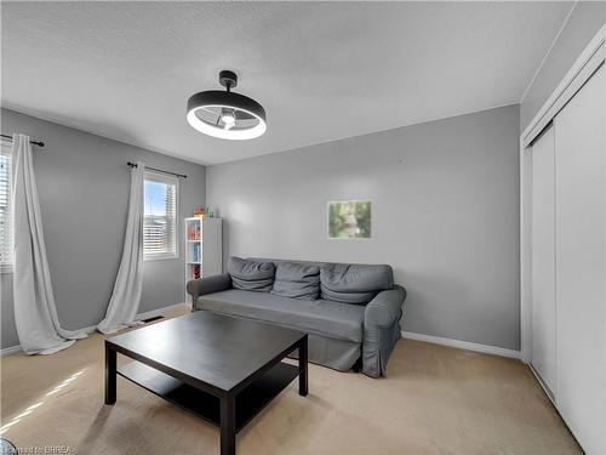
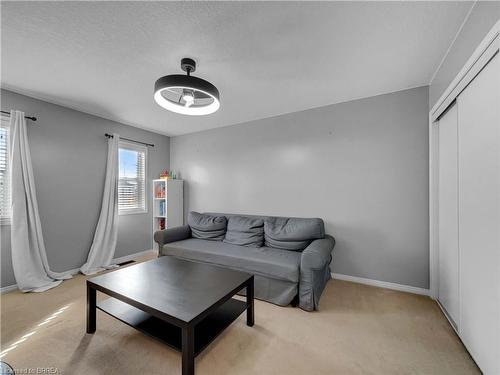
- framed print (349, 220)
